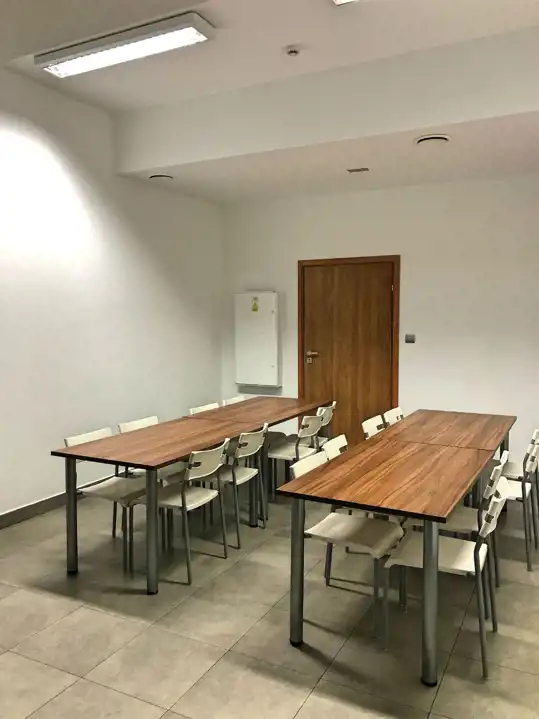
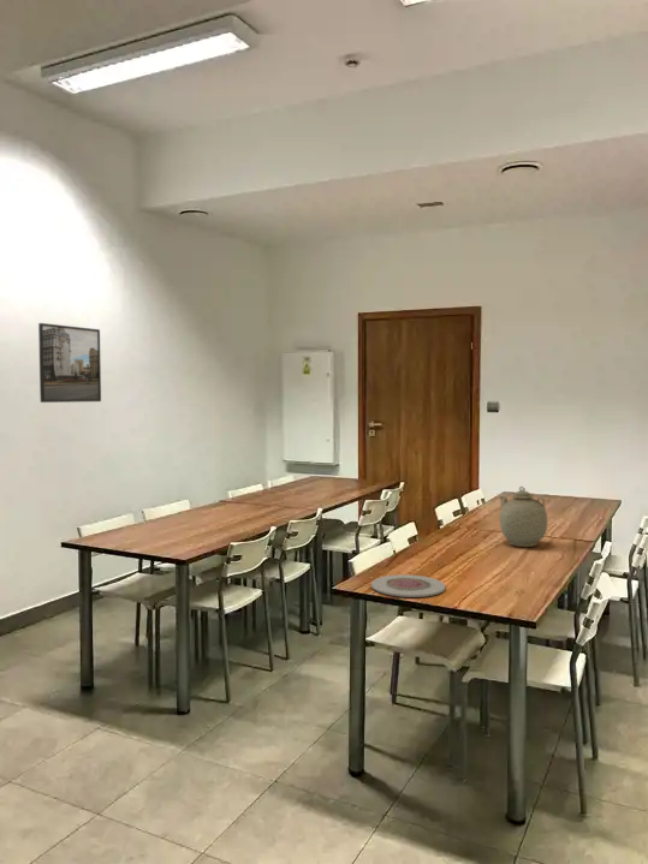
+ teapot (522, 516)
+ plate (408, 584)
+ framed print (71, 364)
